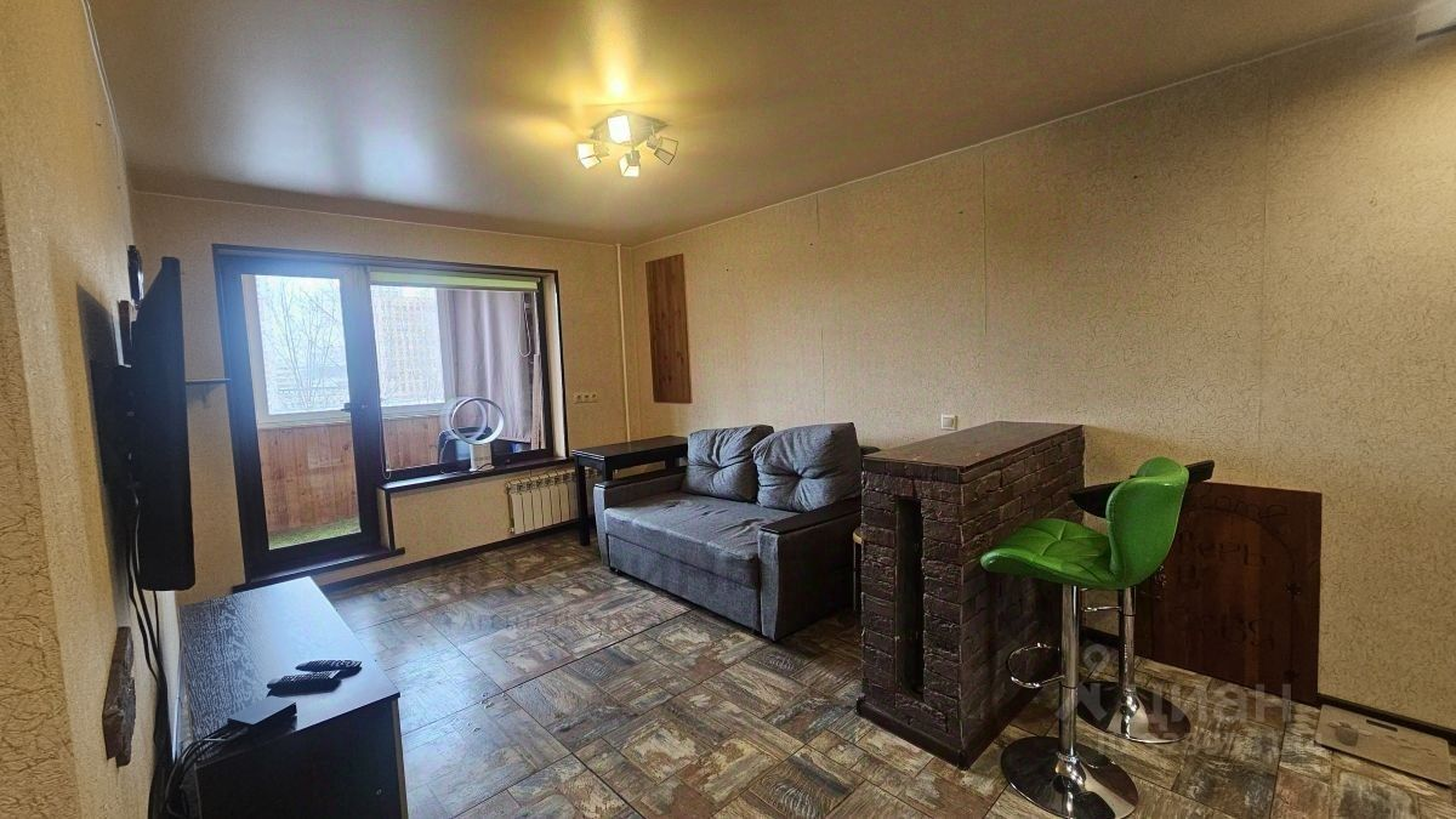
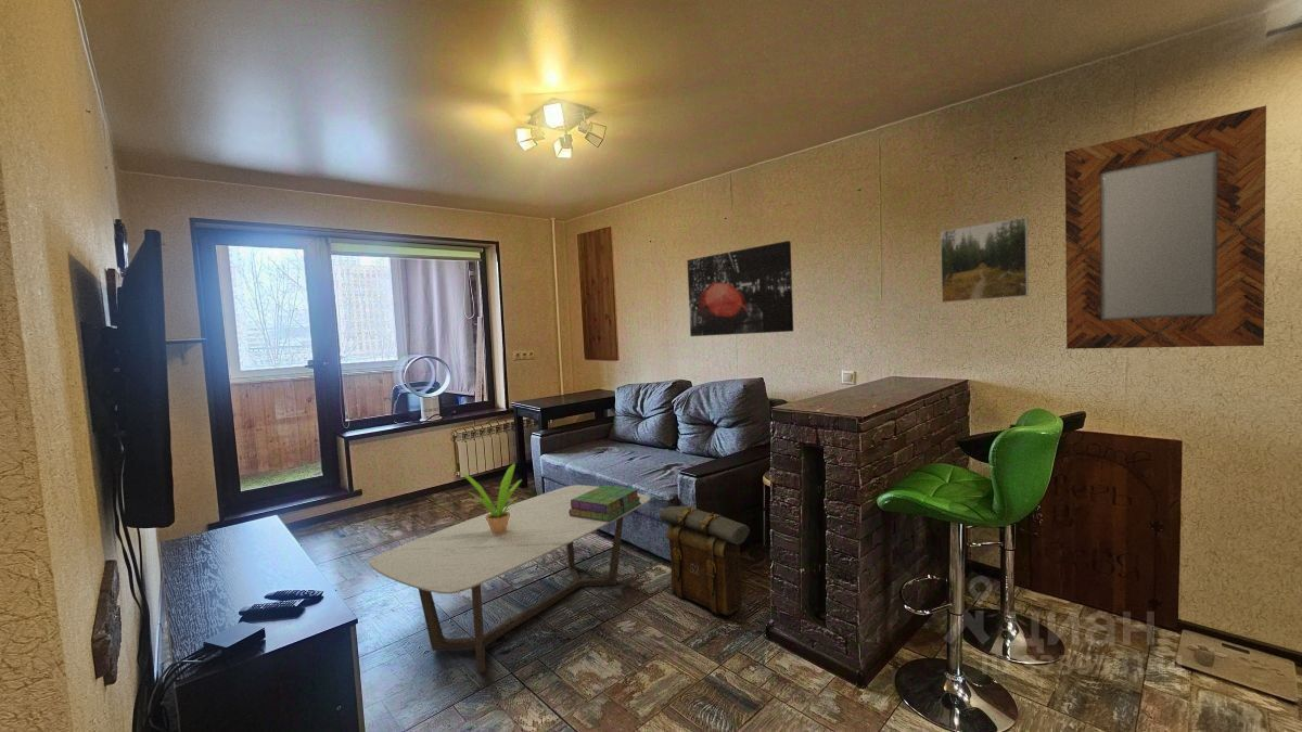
+ stack of books (605, 501)
+ coffee table (528, 562)
+ backpack (703, 555)
+ home mirror (1156, 240)
+ potted plant (498, 501)
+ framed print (982, 262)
+ wall art (736, 293)
